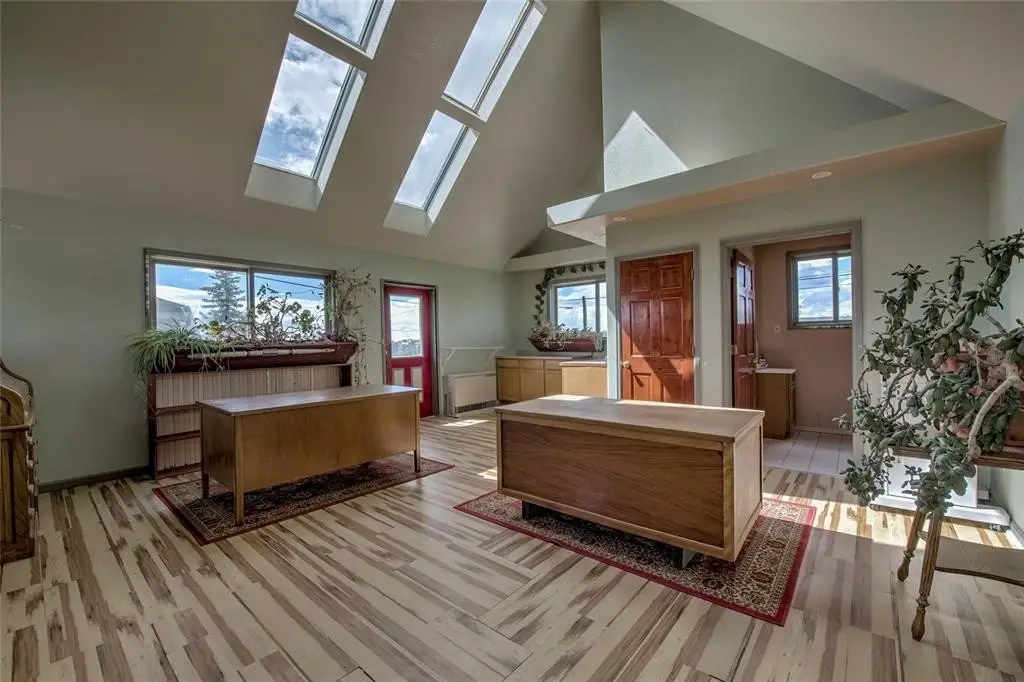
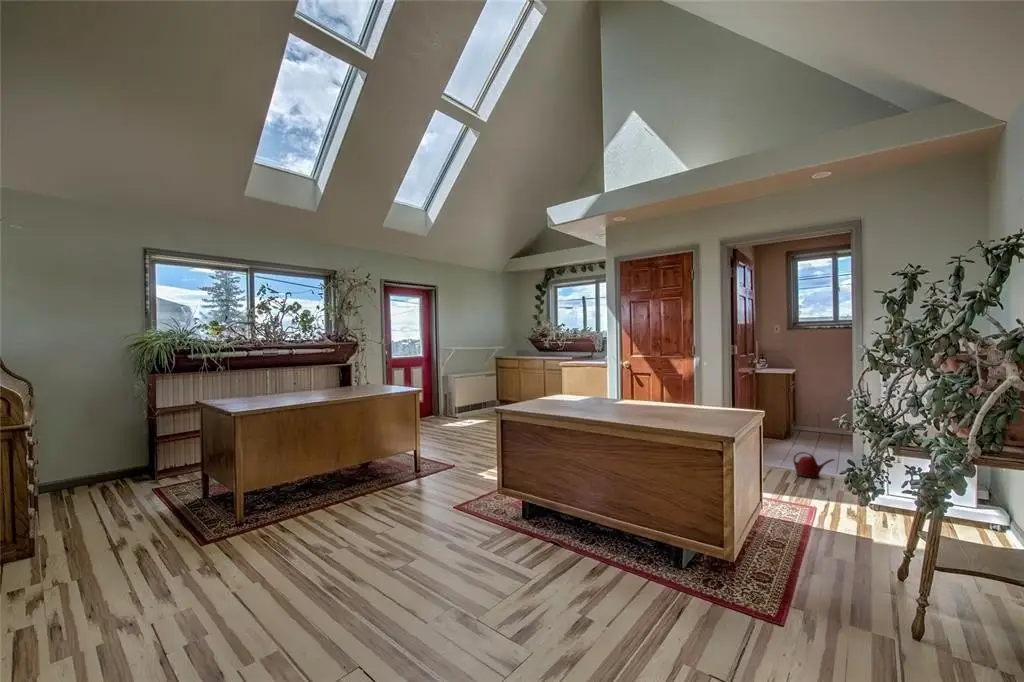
+ watering can (813, 464)
